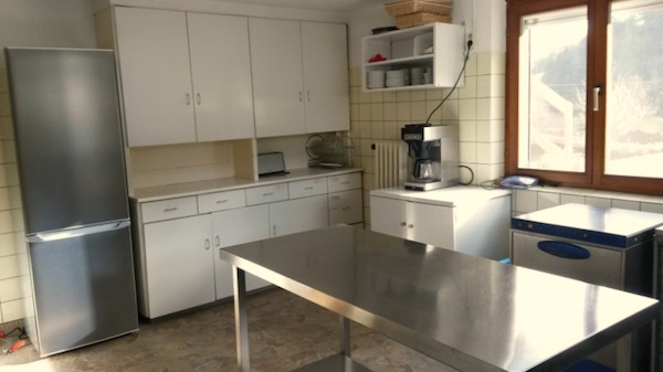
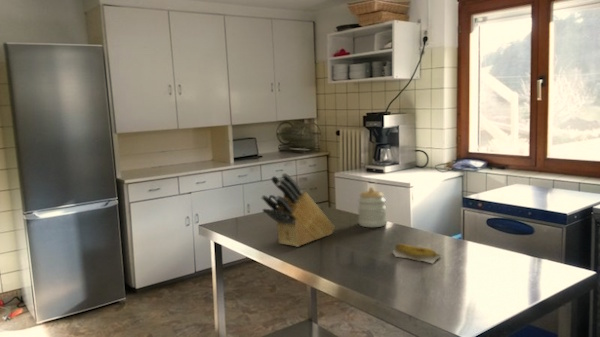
+ banana (417, 250)
+ jar (371, 206)
+ knife block (298, 205)
